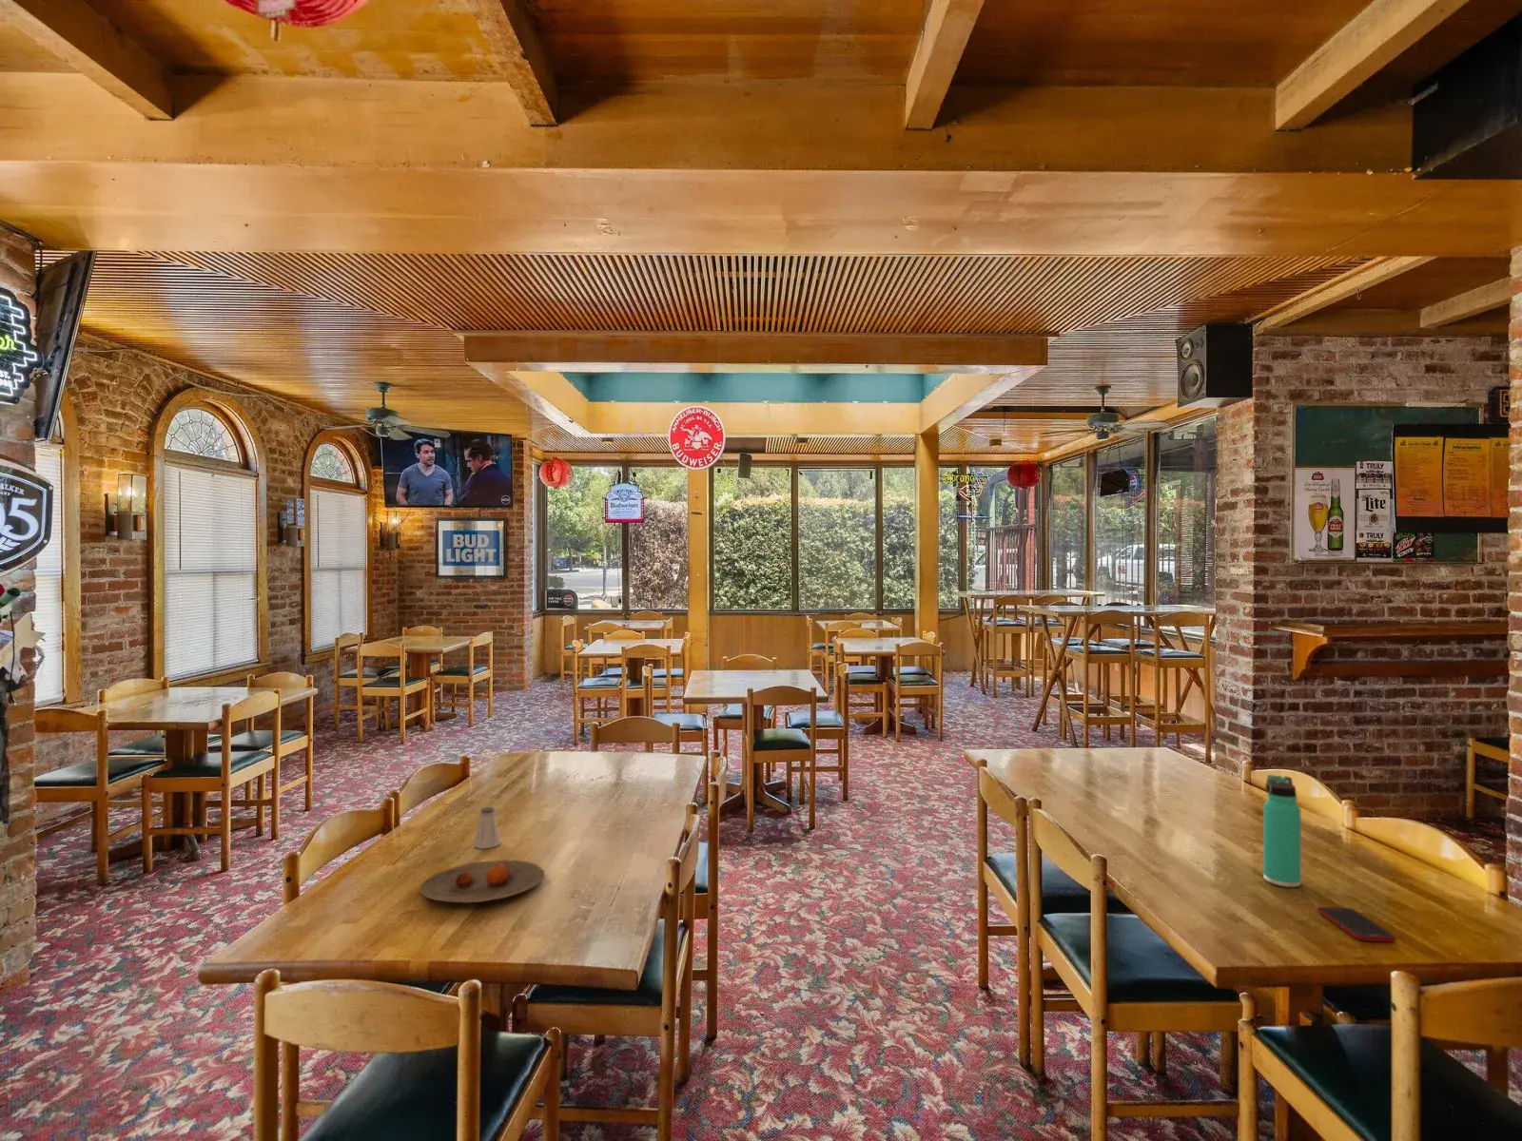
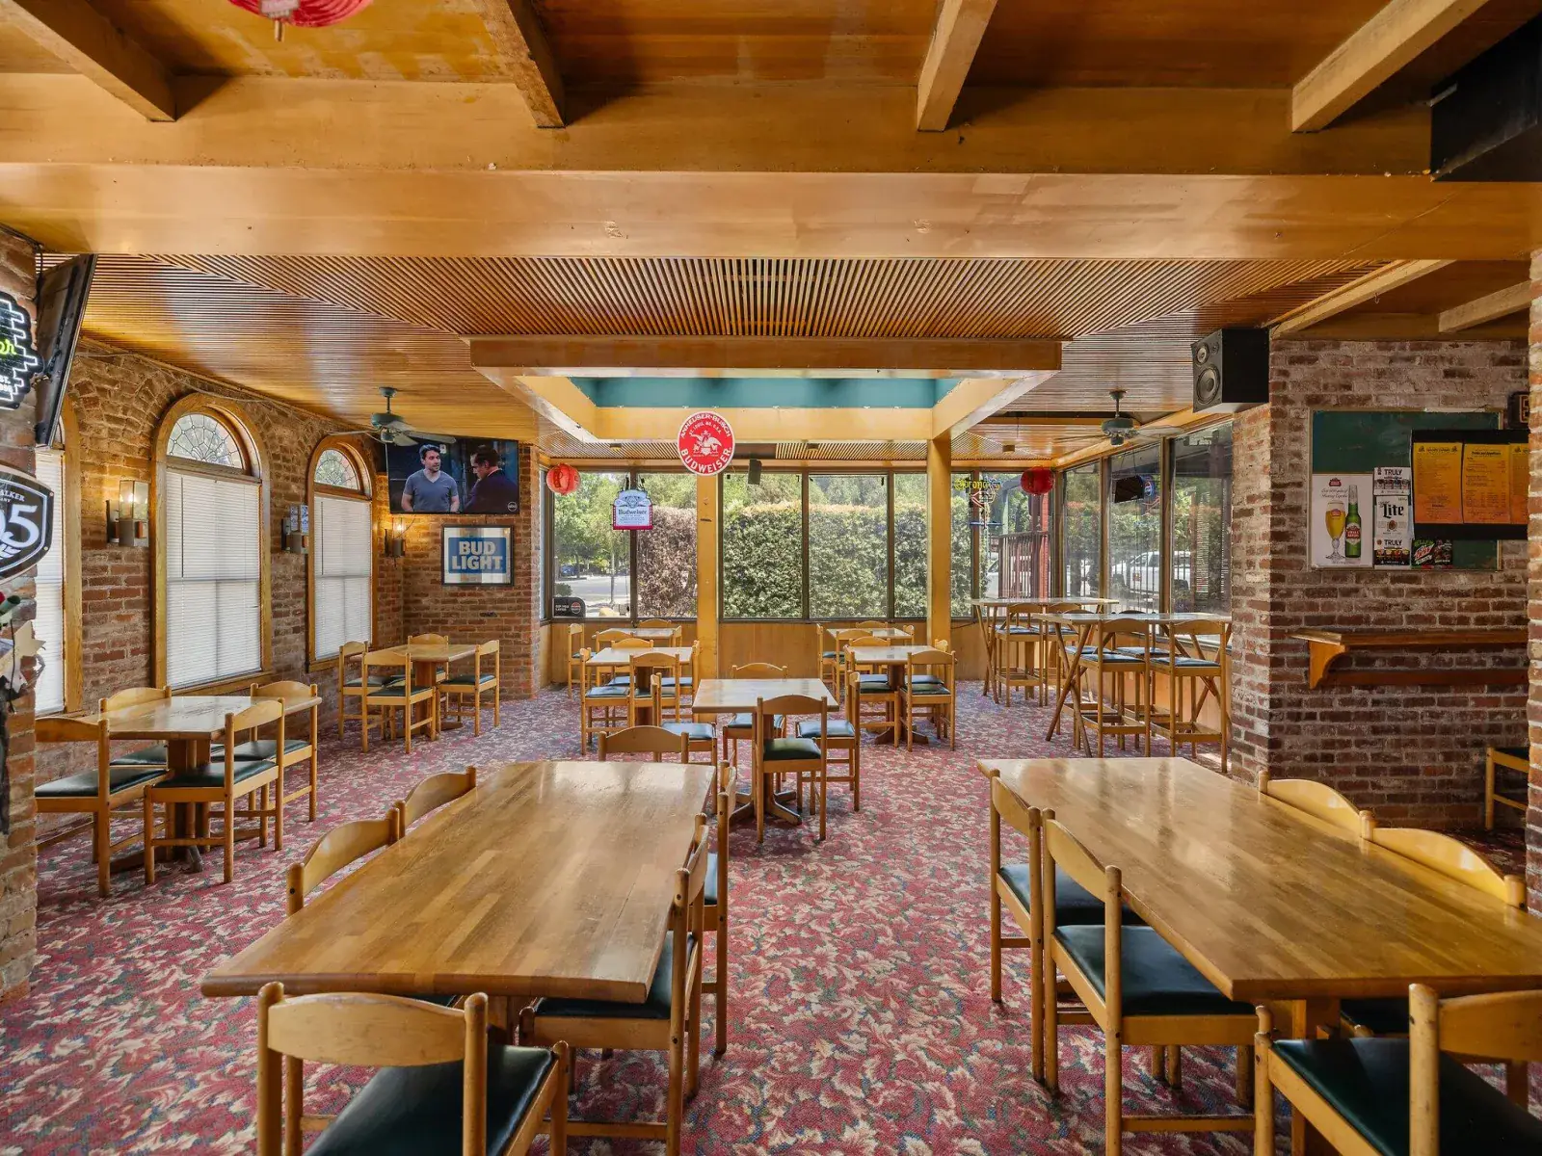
- saltshaker (487, 826)
- cell phone (1354, 923)
- thermos bottle (1281, 828)
- plate (483, 875)
